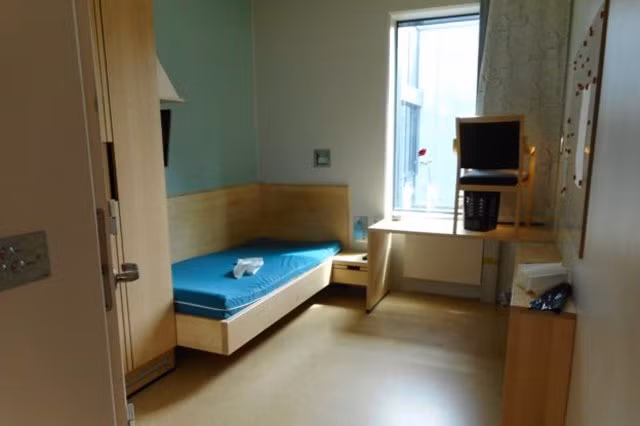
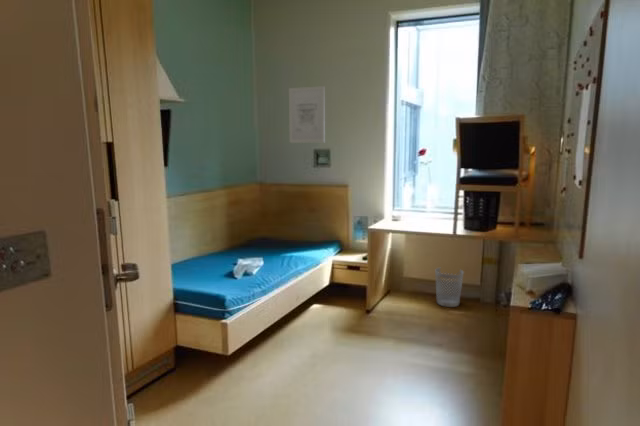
+ wastebasket (448, 287)
+ wall art (306, 115)
